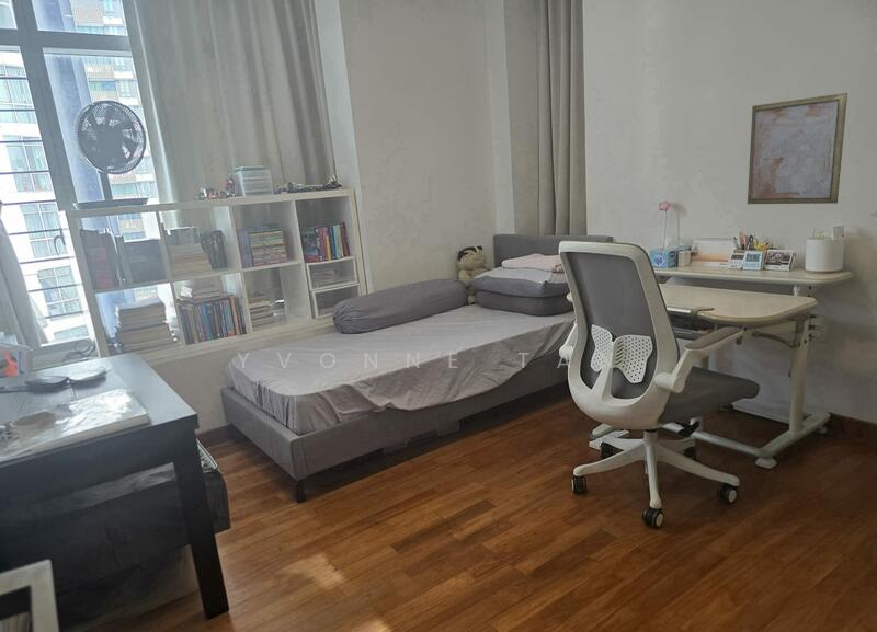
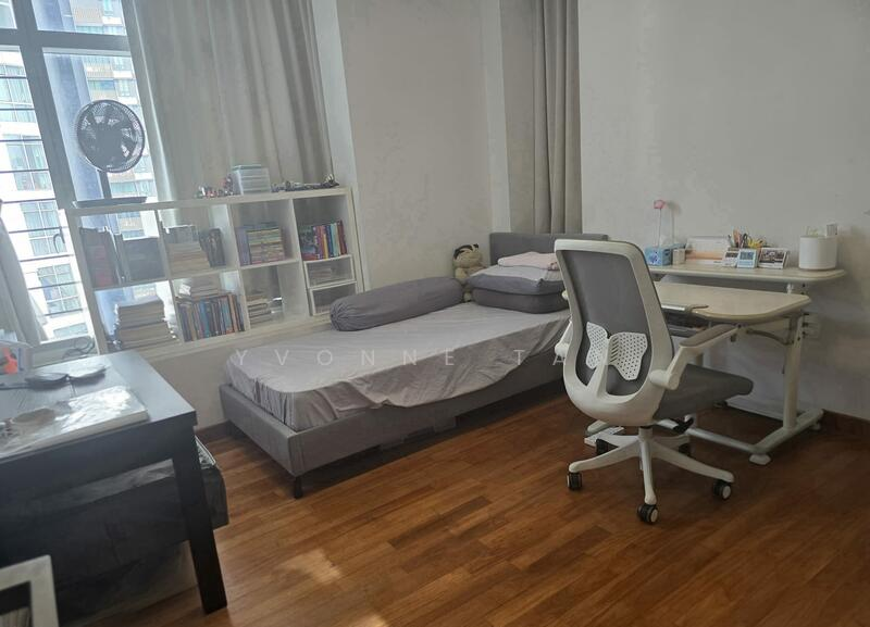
- wall art (793, 152)
